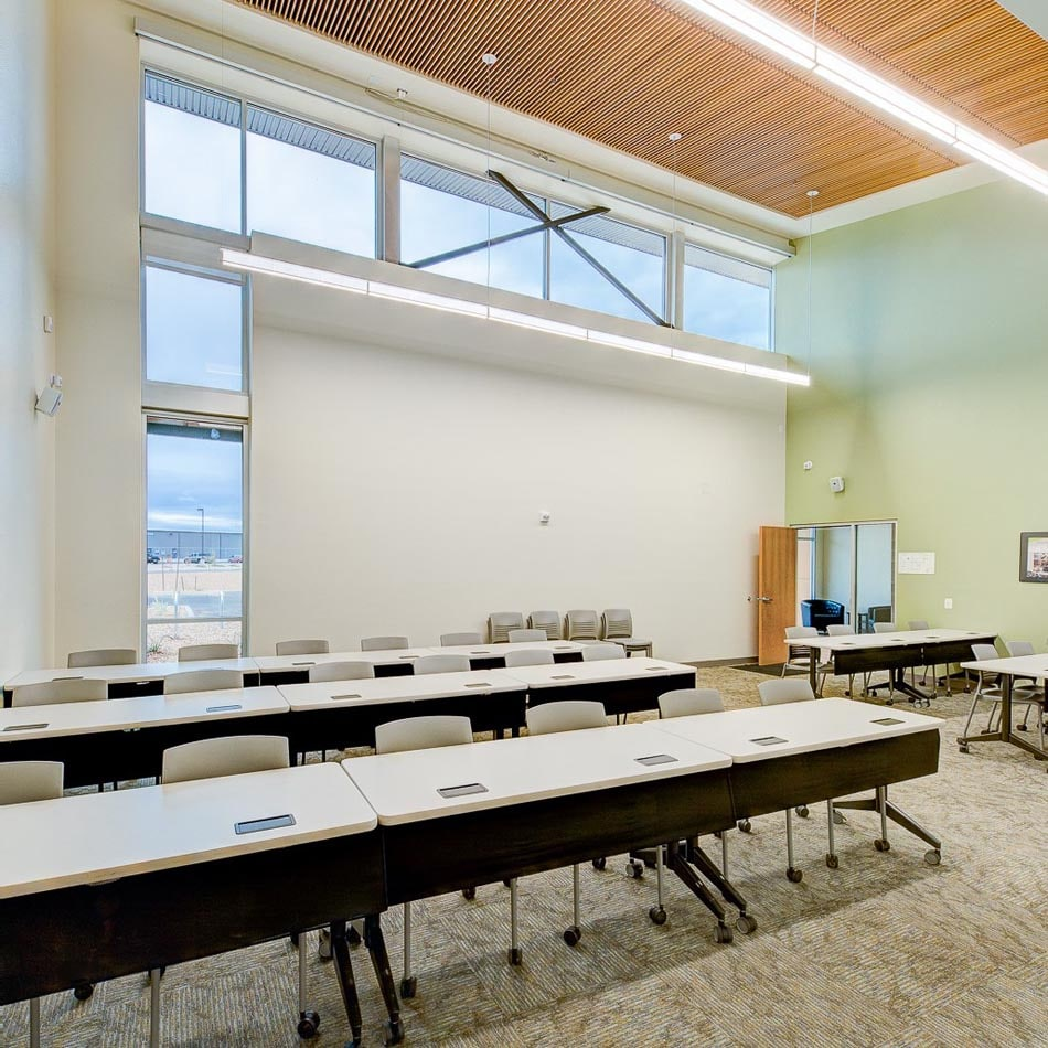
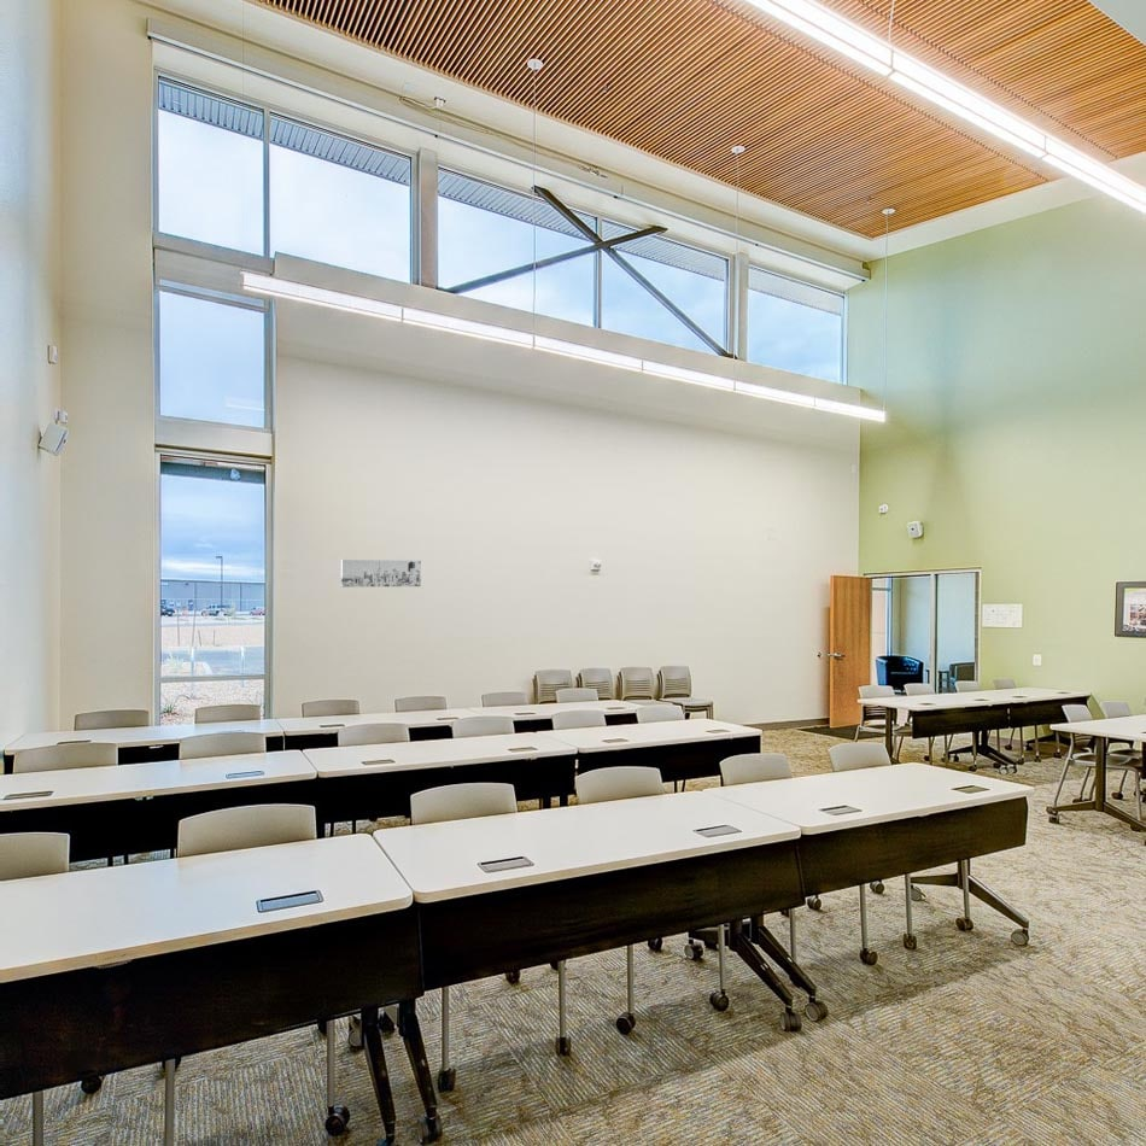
+ wall art (381, 573)
